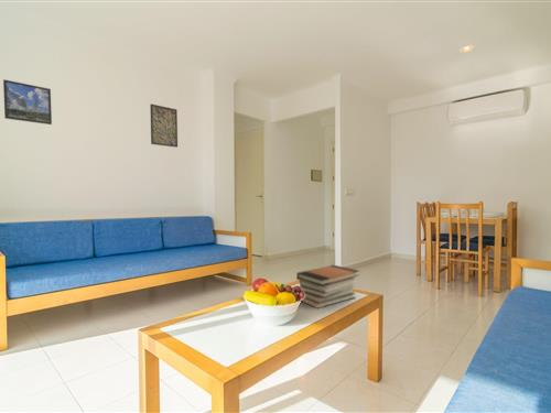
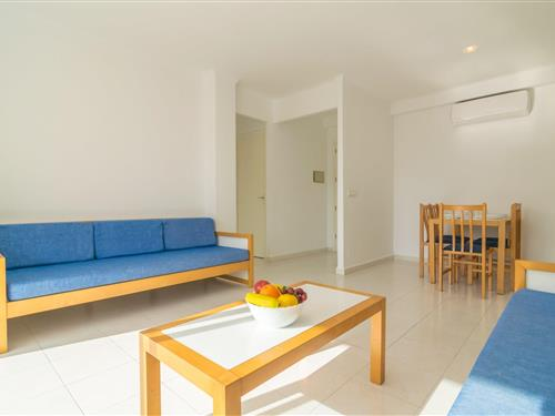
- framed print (164, 126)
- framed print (28, 102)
- book stack (327, 284)
